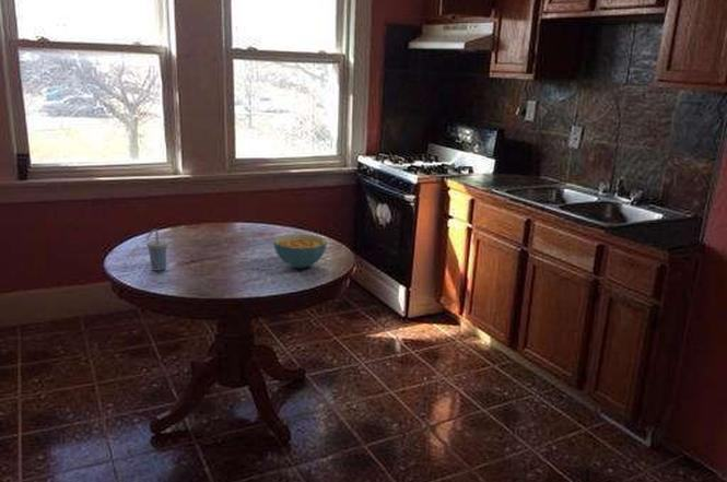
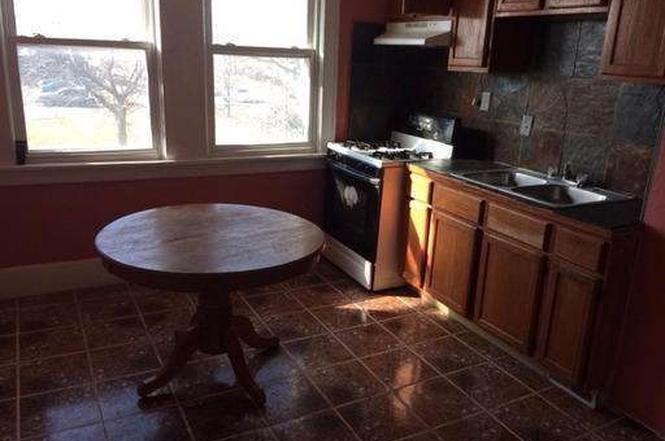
- cup (156, 248)
- cereal bowl (300, 252)
